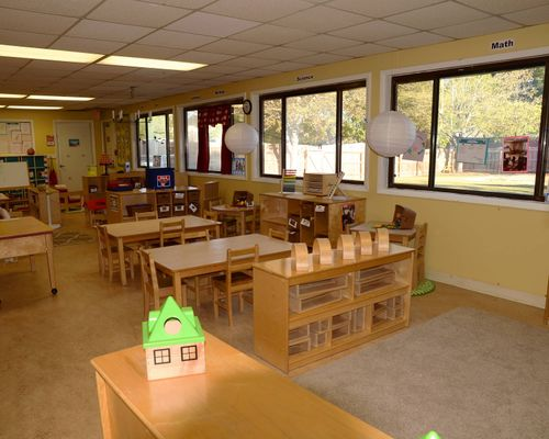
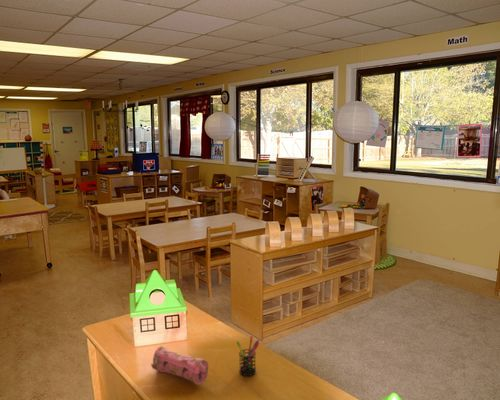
+ pencil case (180, 364)
+ pen holder (245, 353)
